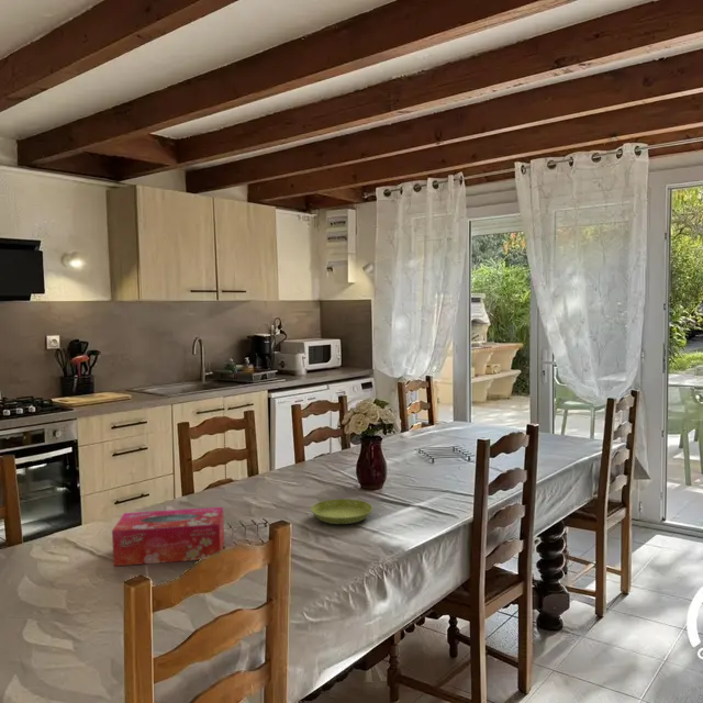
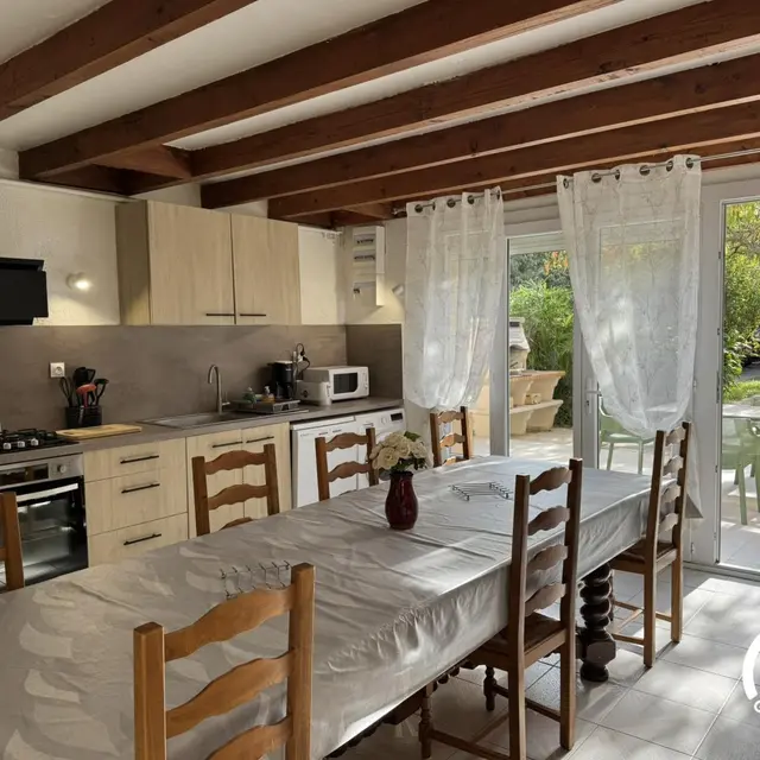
- tissue box (170, 535)
- saucer (342, 512)
